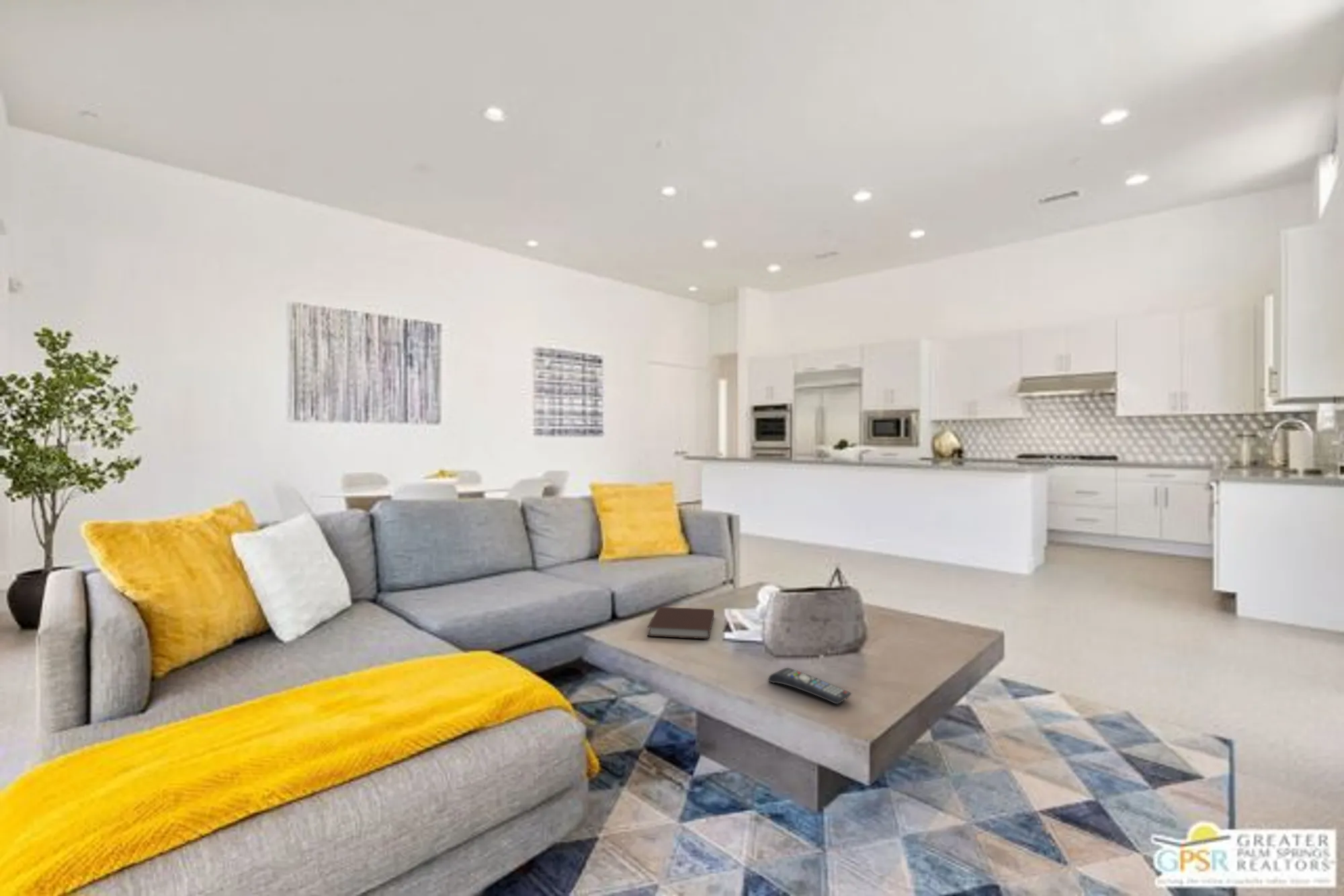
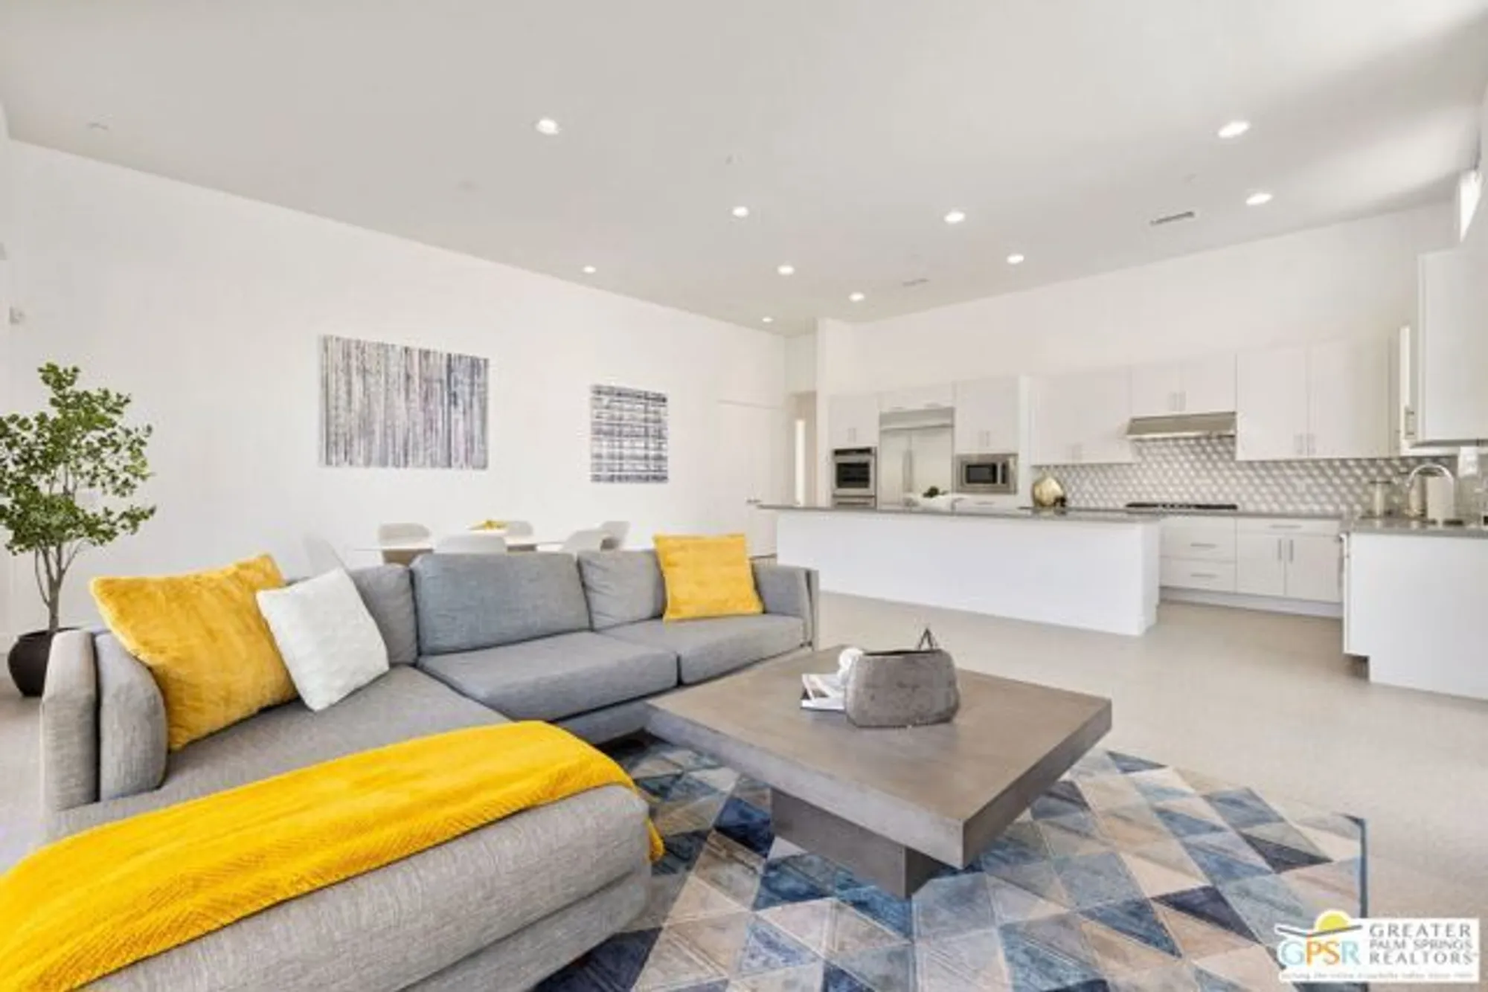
- notebook (682, 621)
- remote control (808, 684)
